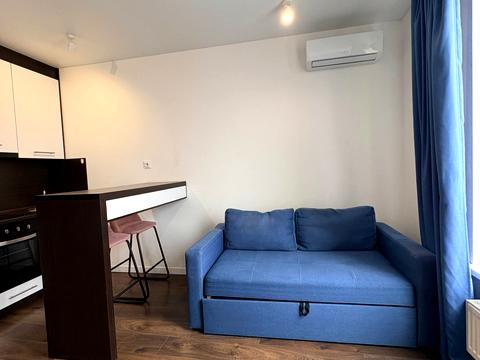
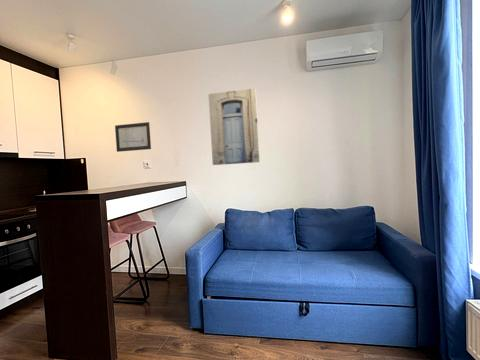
+ wall art (233, 127)
+ wall art (132, 137)
